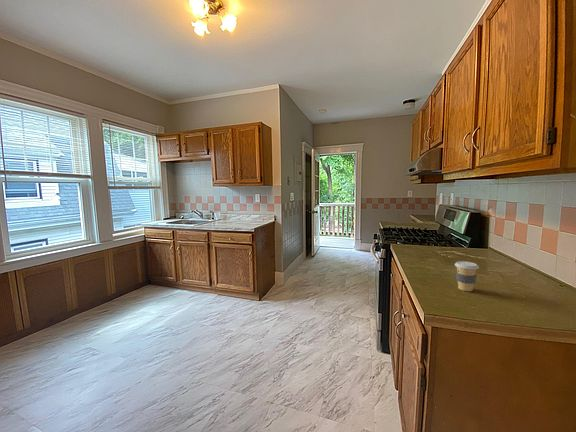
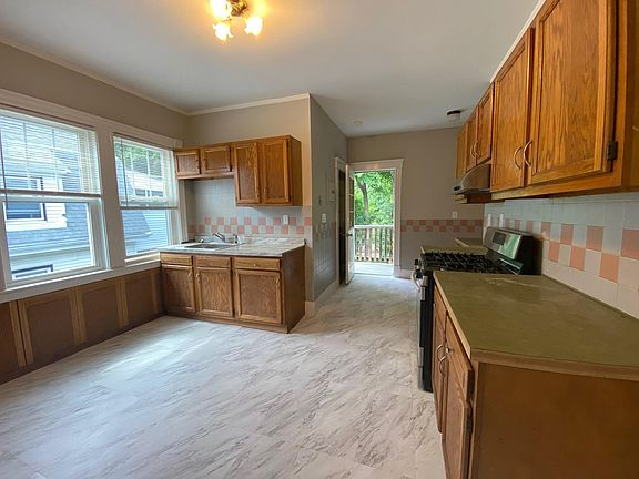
- coffee cup (466, 276)
